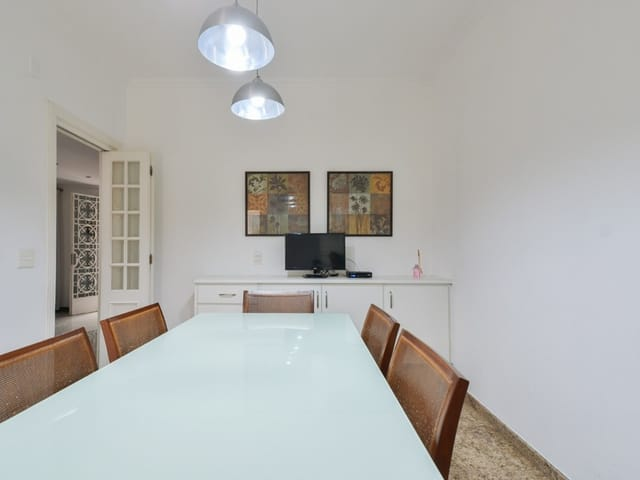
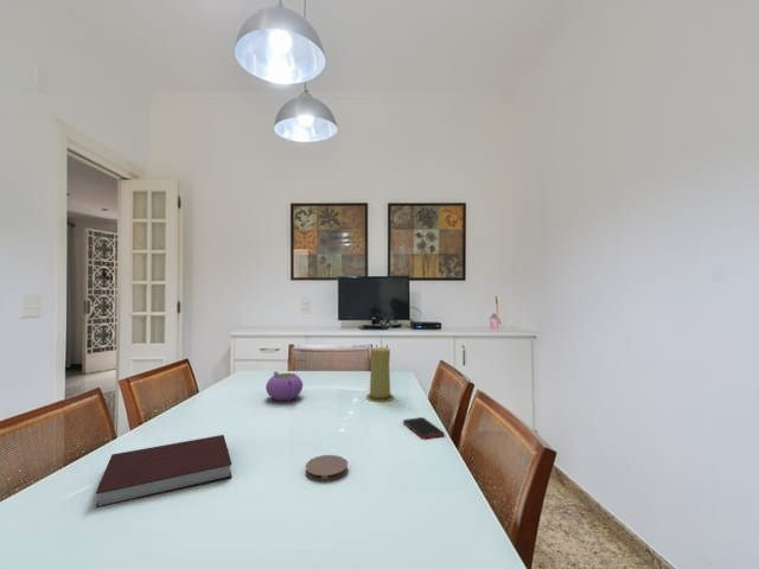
+ teapot (283, 386)
+ candle (380, 372)
+ notebook (170, 465)
+ coaster (326, 467)
+ cell phone (422, 427)
